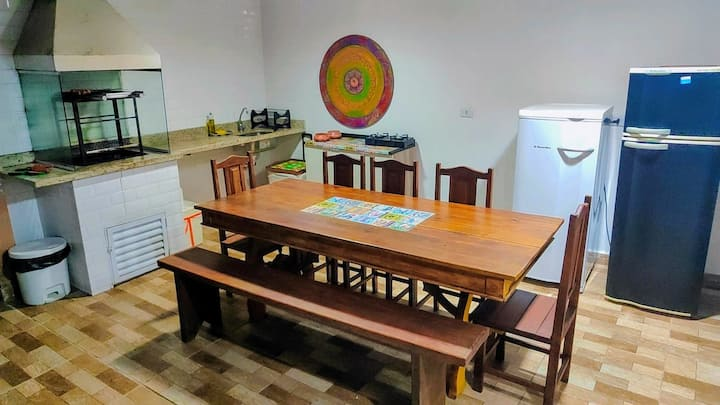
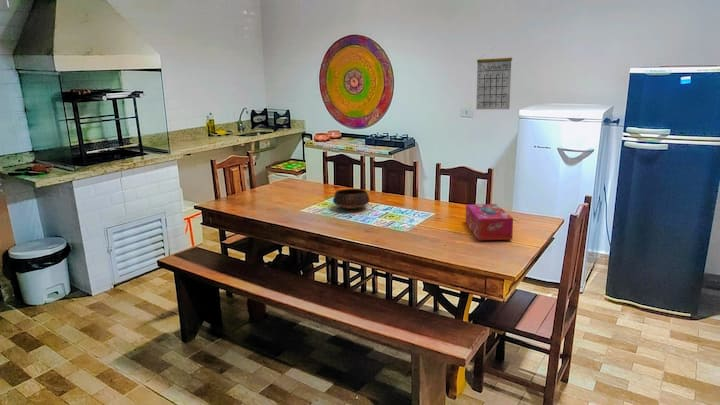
+ tissue box (487, 221)
+ calendar (493, 78)
+ bowl (351, 199)
